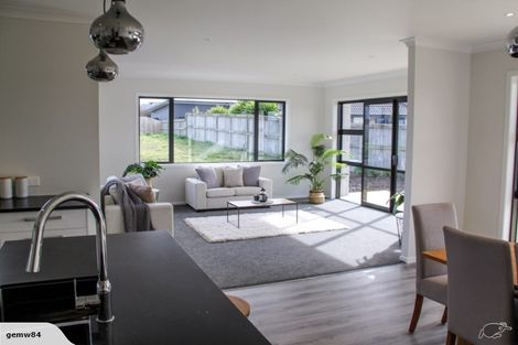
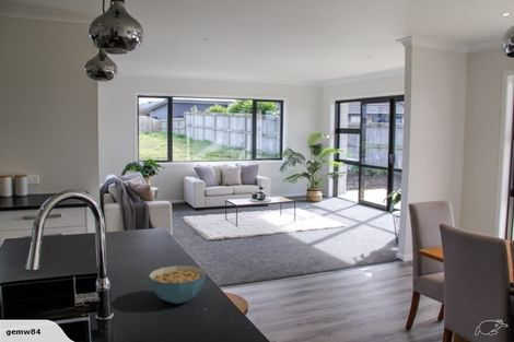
+ cereal bowl (177, 286)
